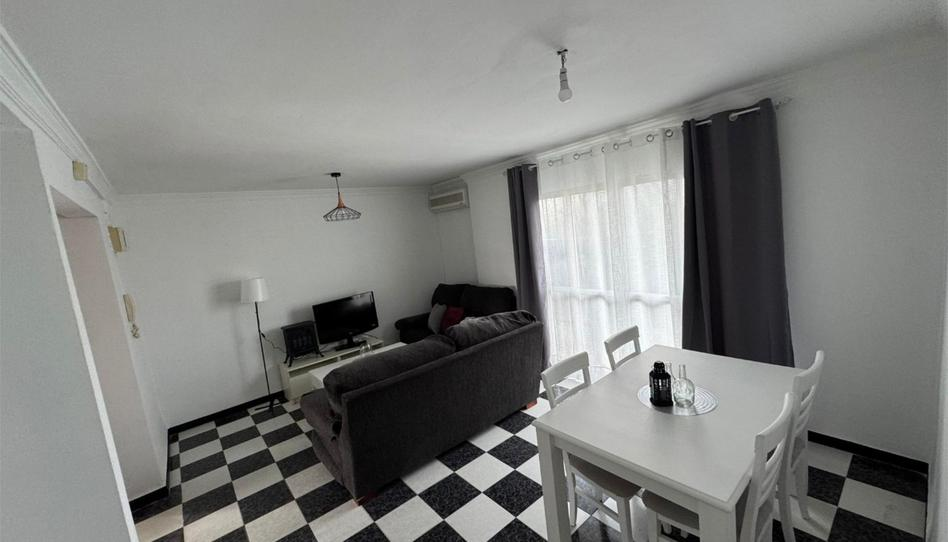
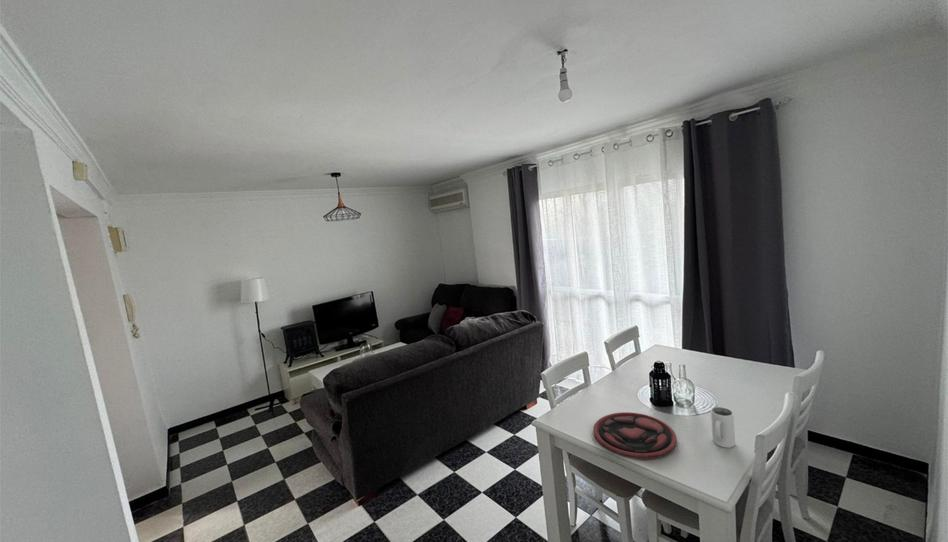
+ plate (633, 432)
+ mug (721, 428)
